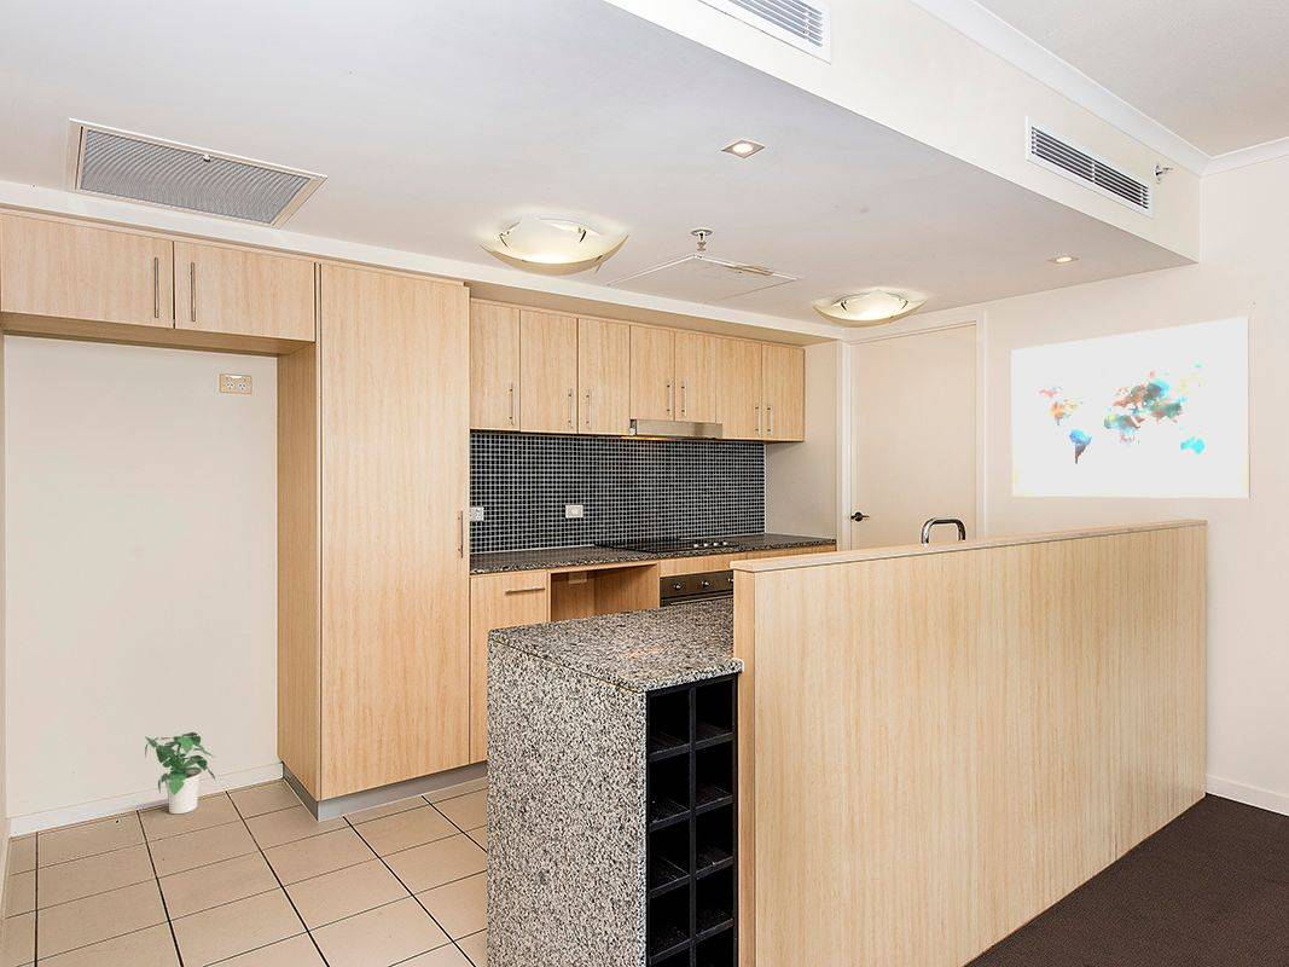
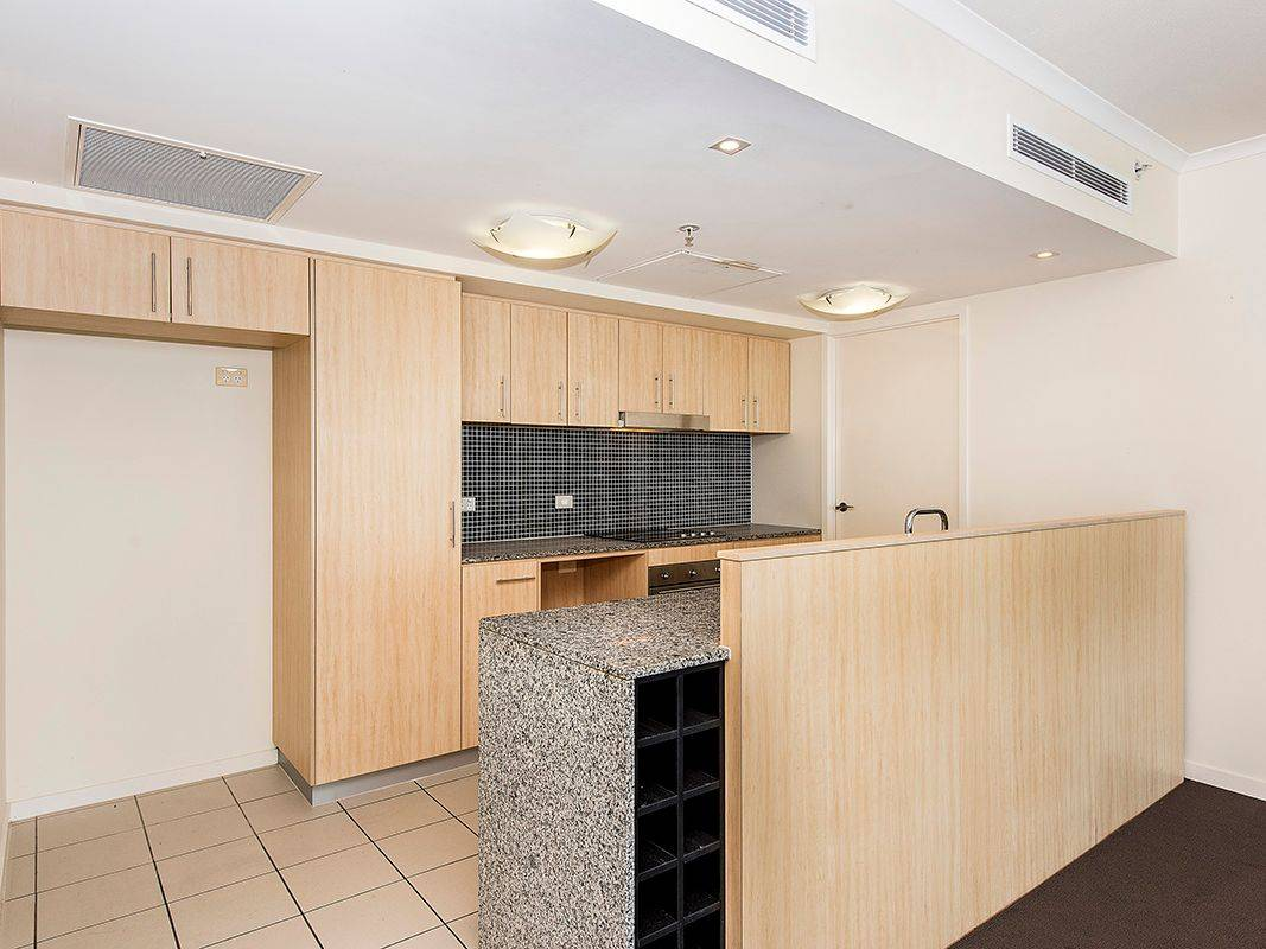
- potted plant (180, 770)
- wall art (1117, 416)
